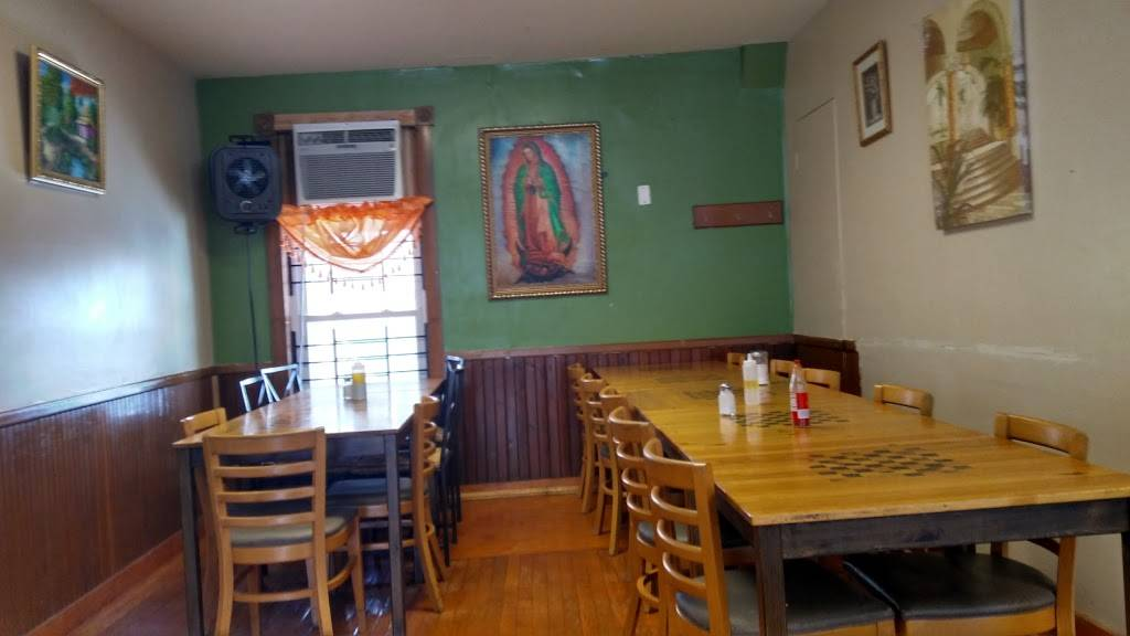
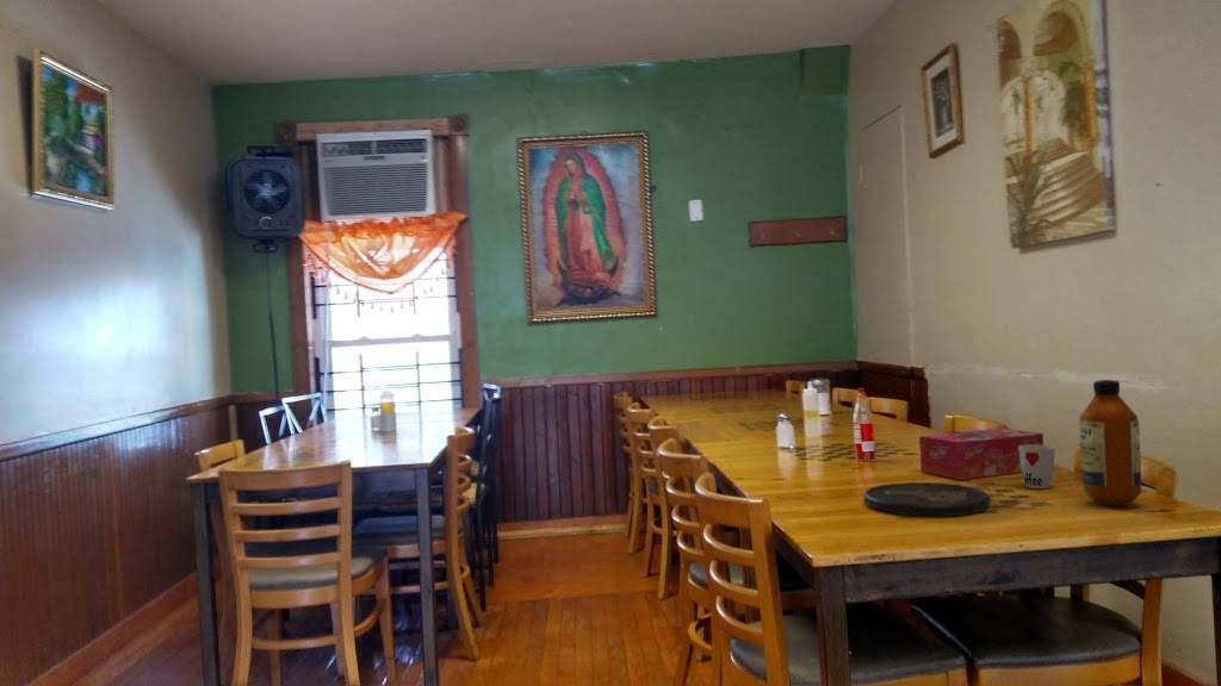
+ cup (1036, 467)
+ tissue box (980, 453)
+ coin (925, 498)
+ bottle (1109, 442)
